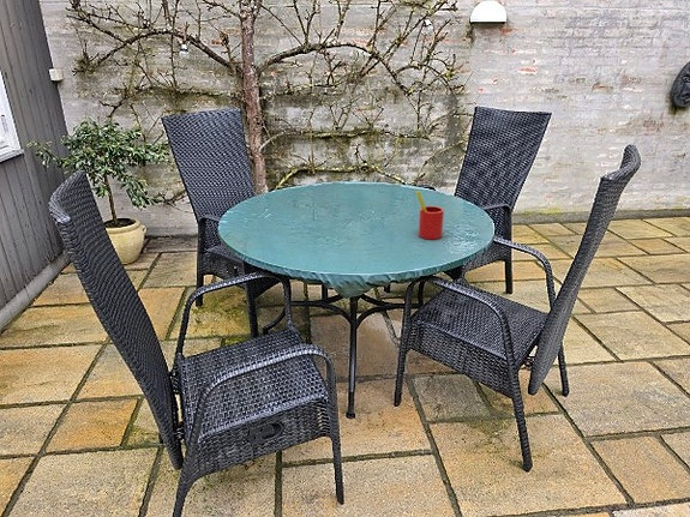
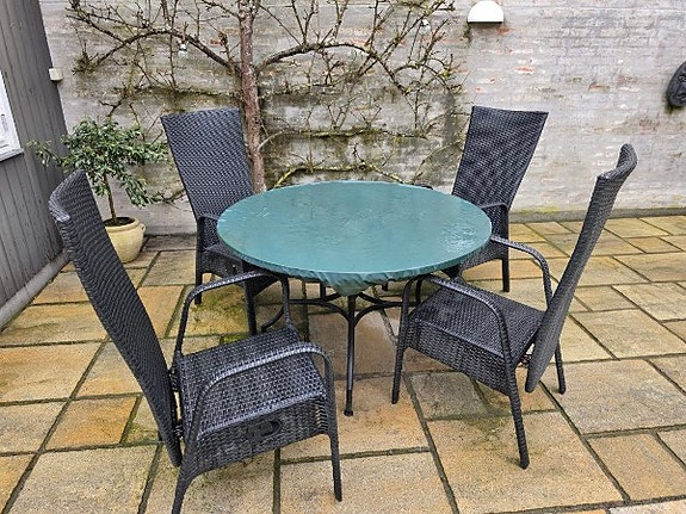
- straw (428, 212)
